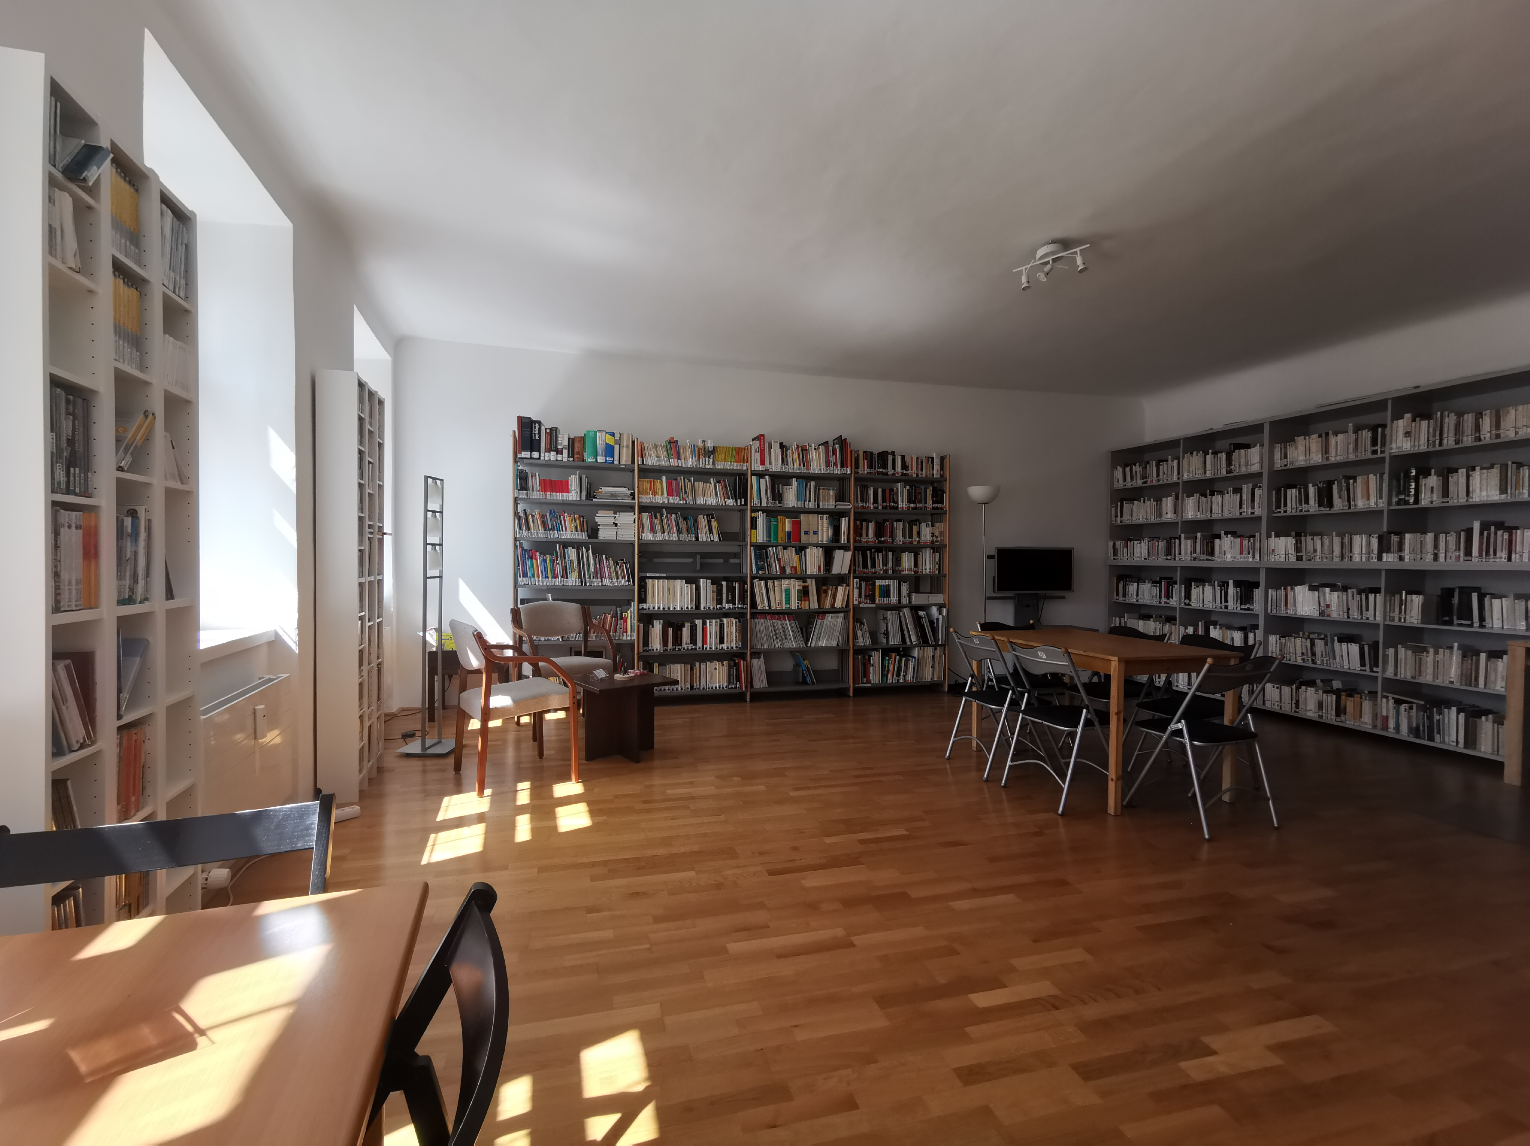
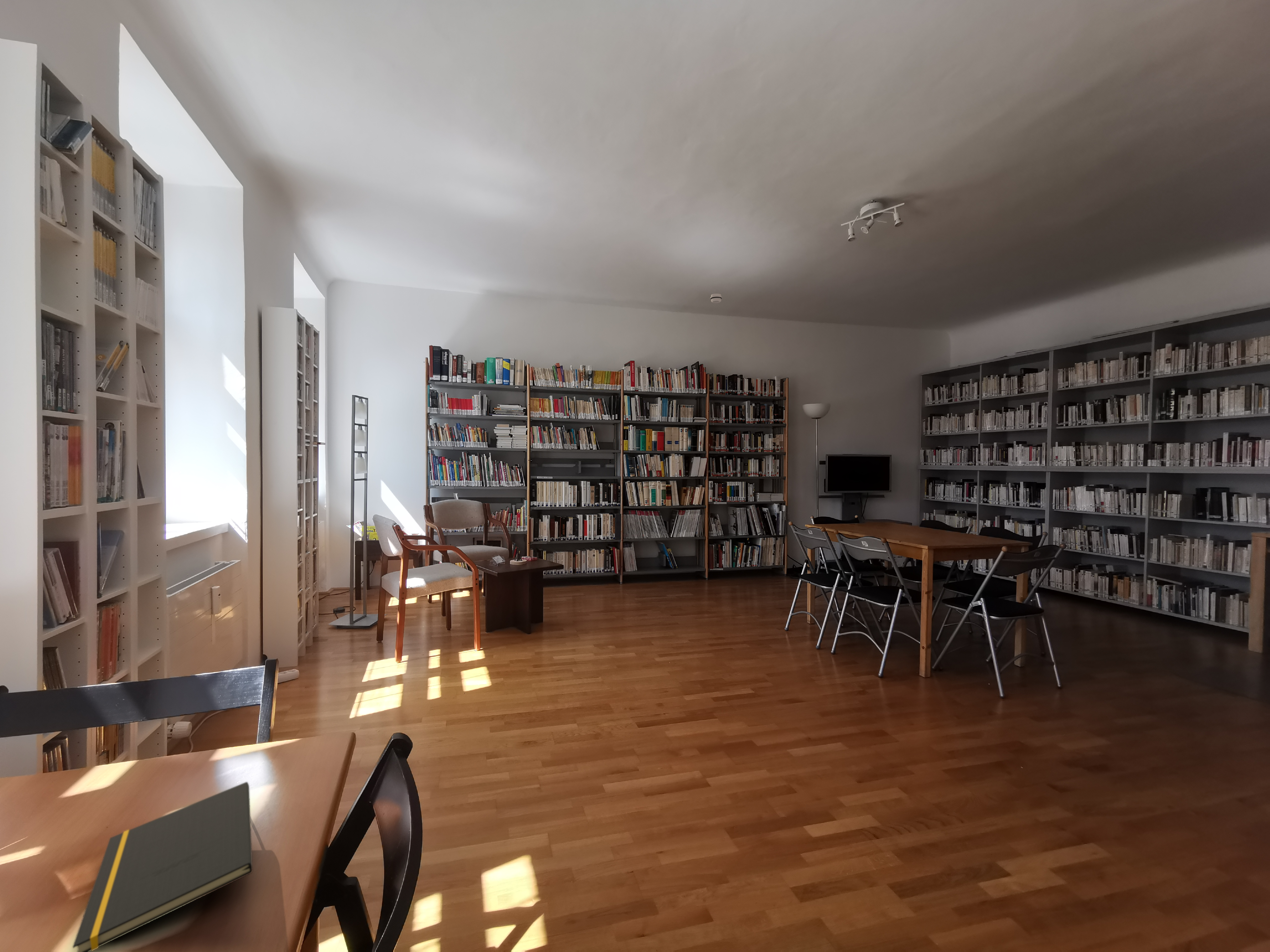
+ notepad (177, 854)
+ smoke detector (716, 298)
